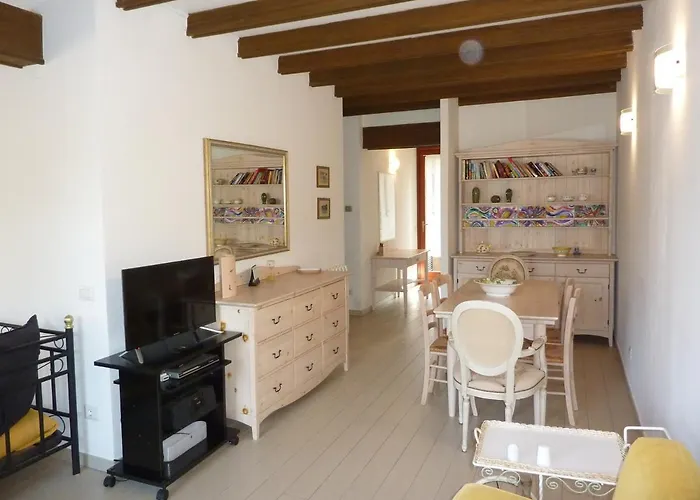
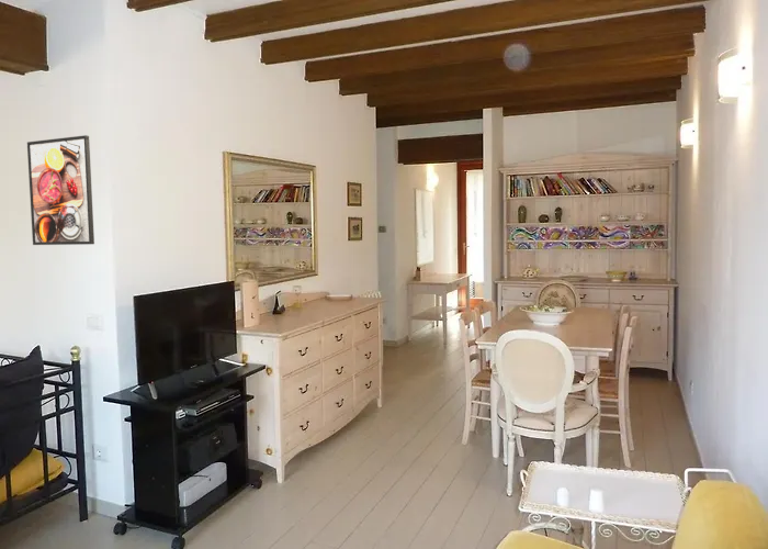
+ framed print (59, 191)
